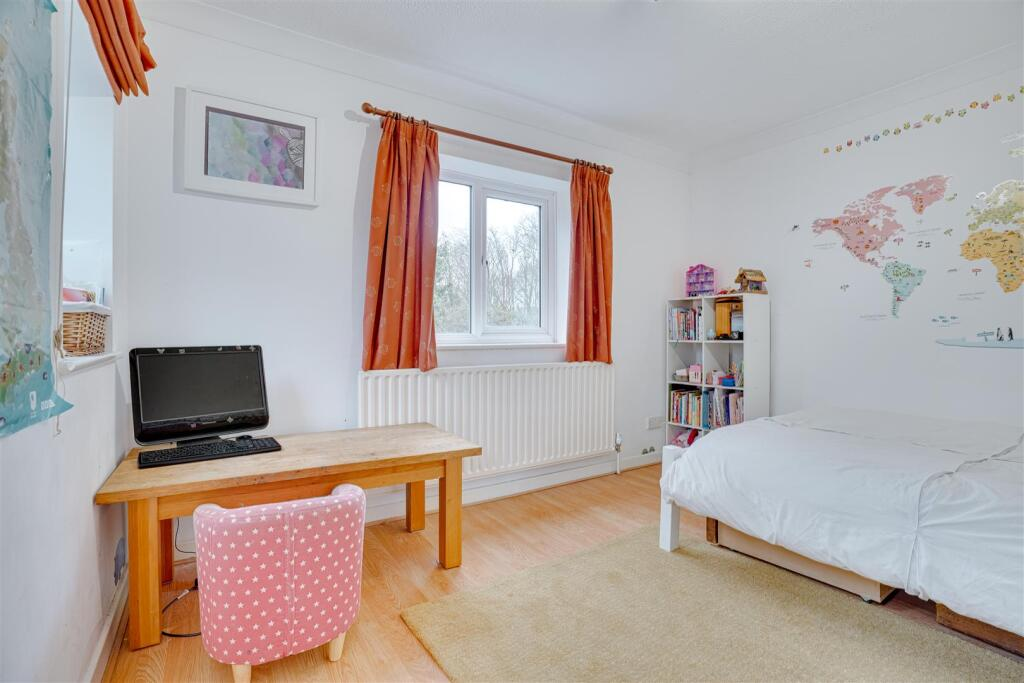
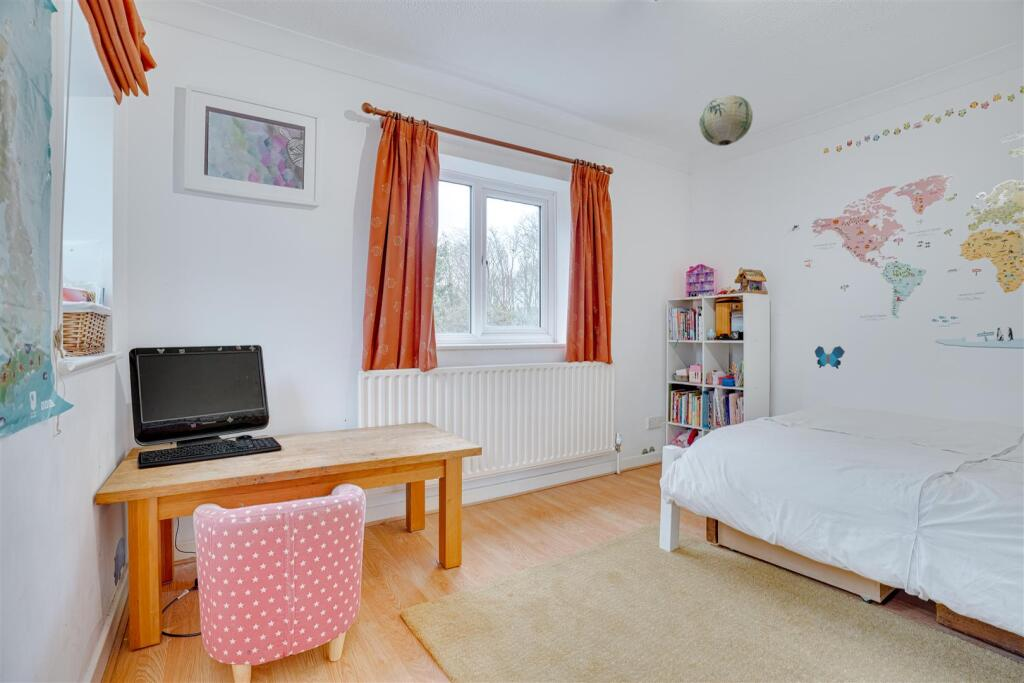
+ paper lantern (725, 121)
+ decorative butterfly (828, 357)
